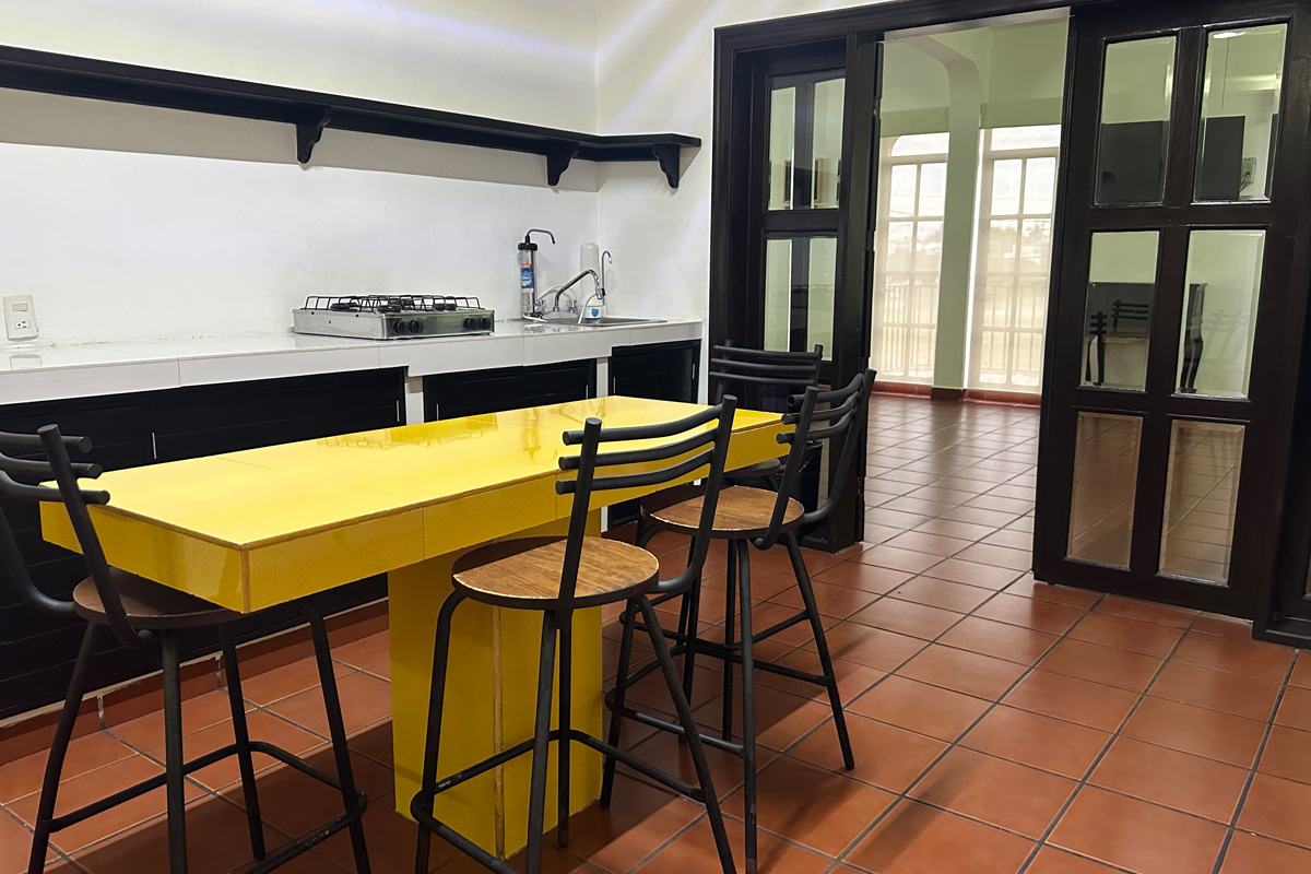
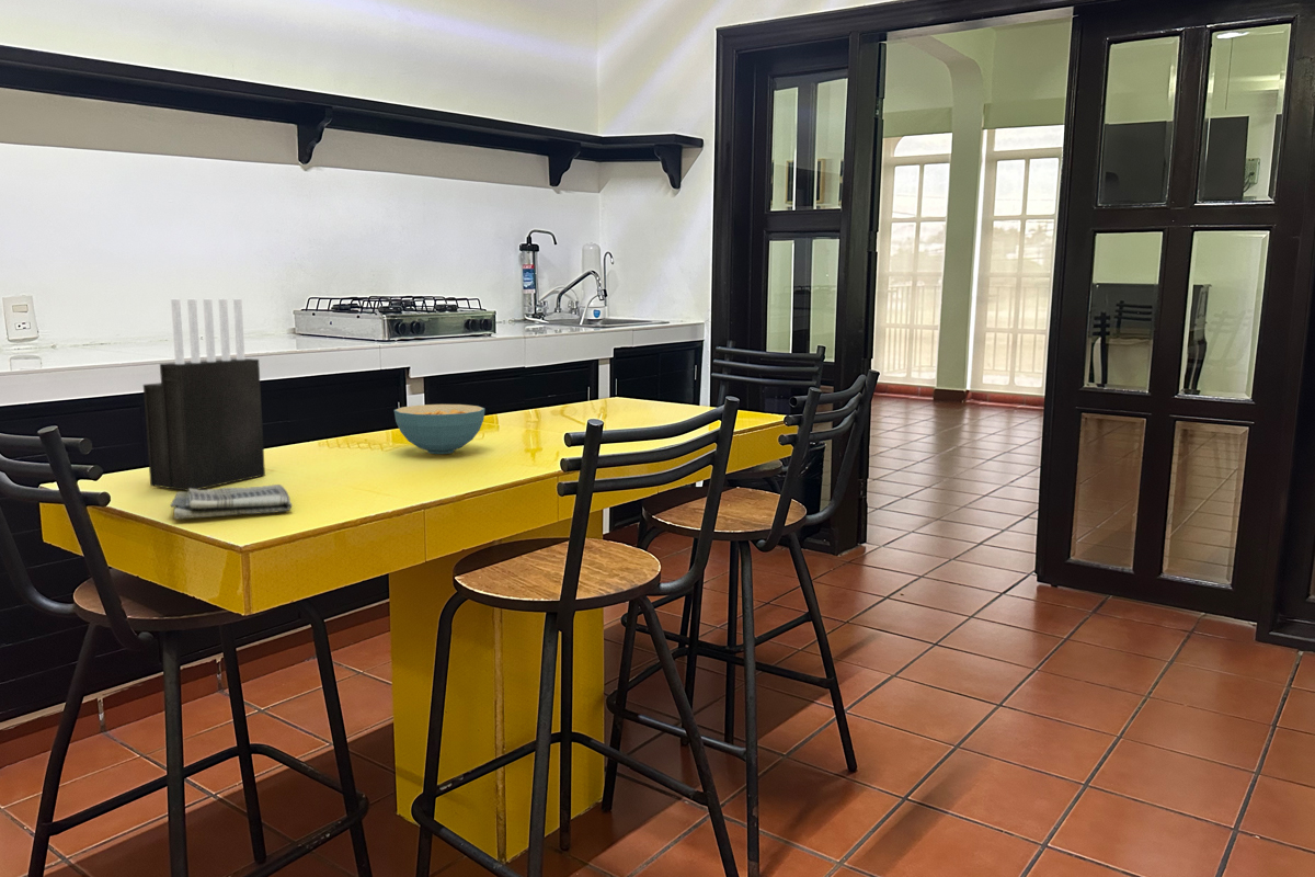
+ knife block (199, 390)
+ cereal bowl (439, 430)
+ dish towel (230, 498)
